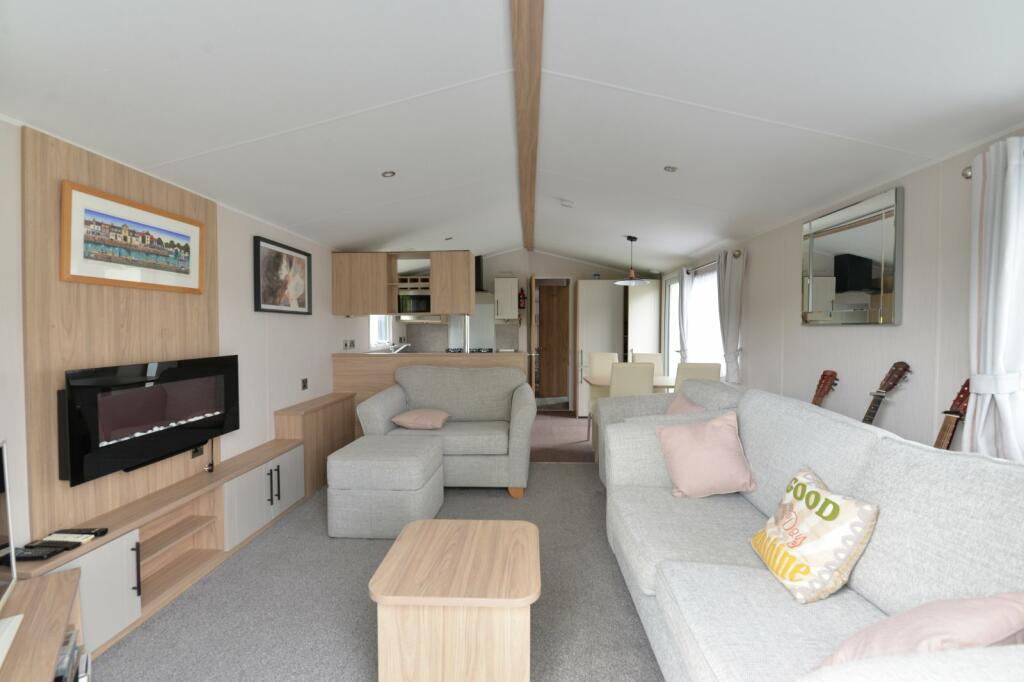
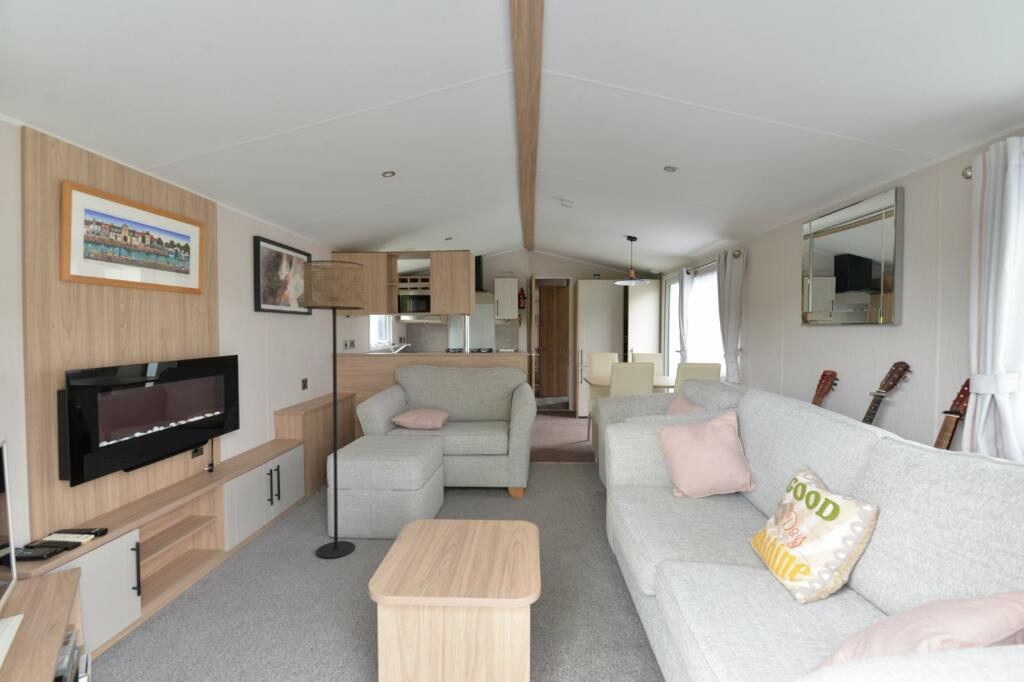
+ floor lamp (335, 408)
